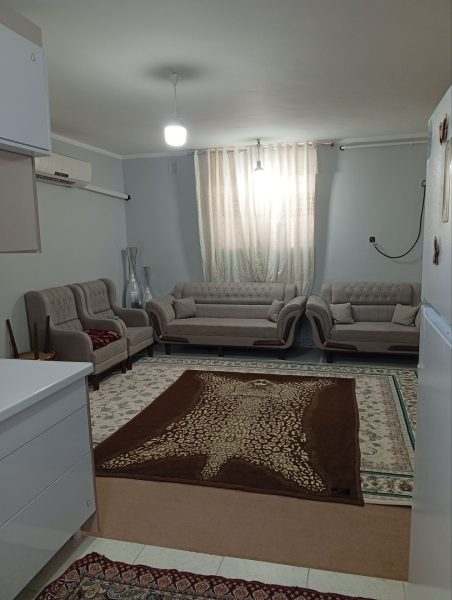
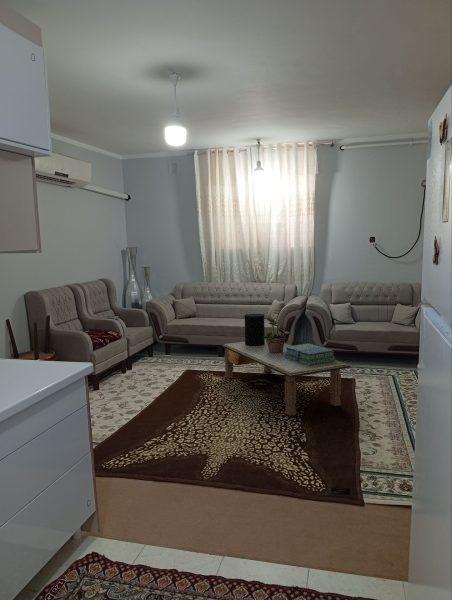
+ coffee table (280, 371)
+ potted plant (274, 333)
+ stack of books (309, 353)
+ decorative container (254, 329)
